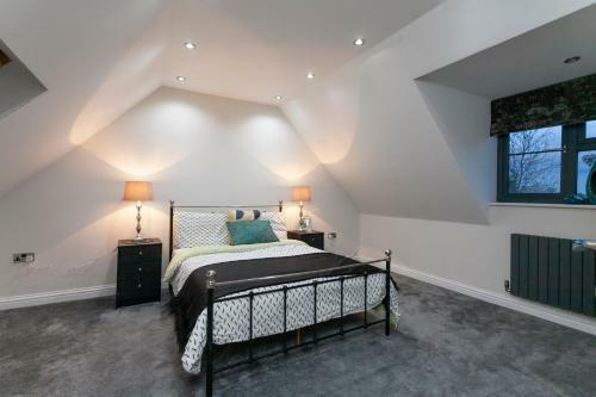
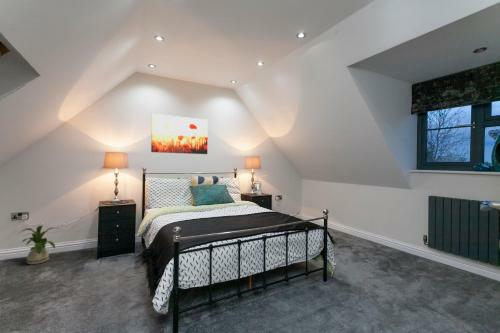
+ house plant (40, 241)
+ wall art (181, 135)
